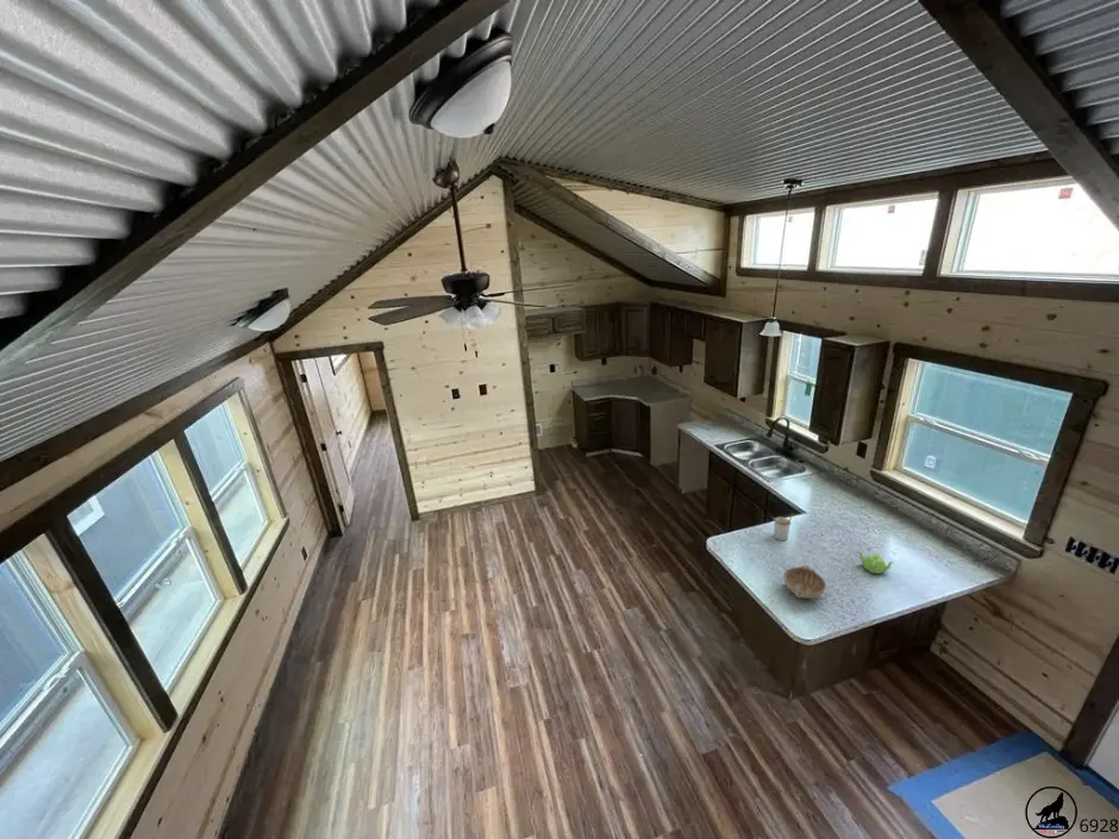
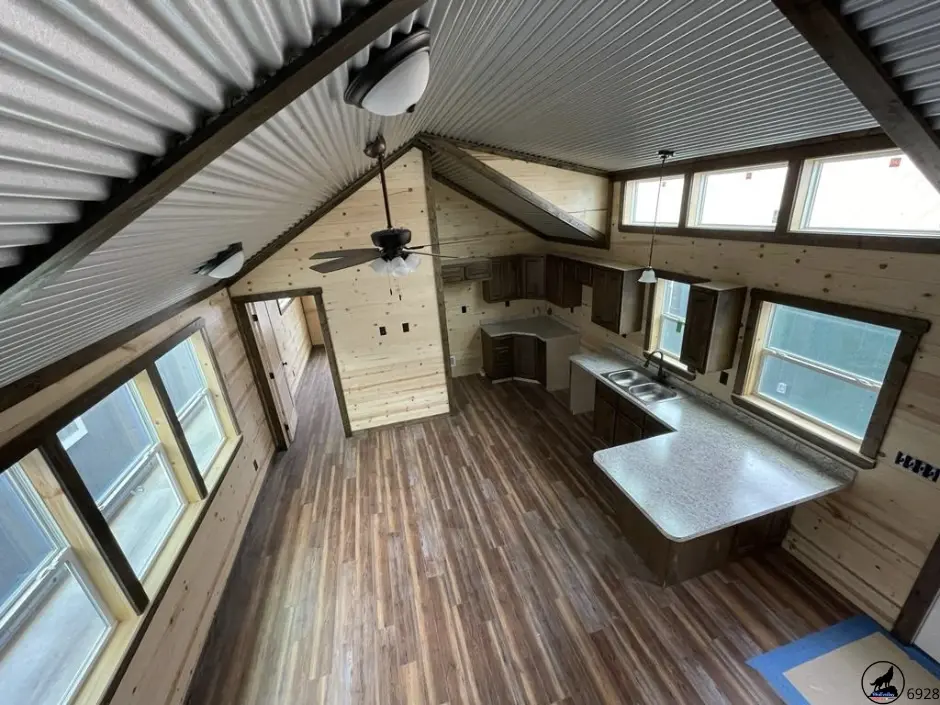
- utensil holder (782, 527)
- decorative bowl (804, 586)
- teapot (874, 562)
